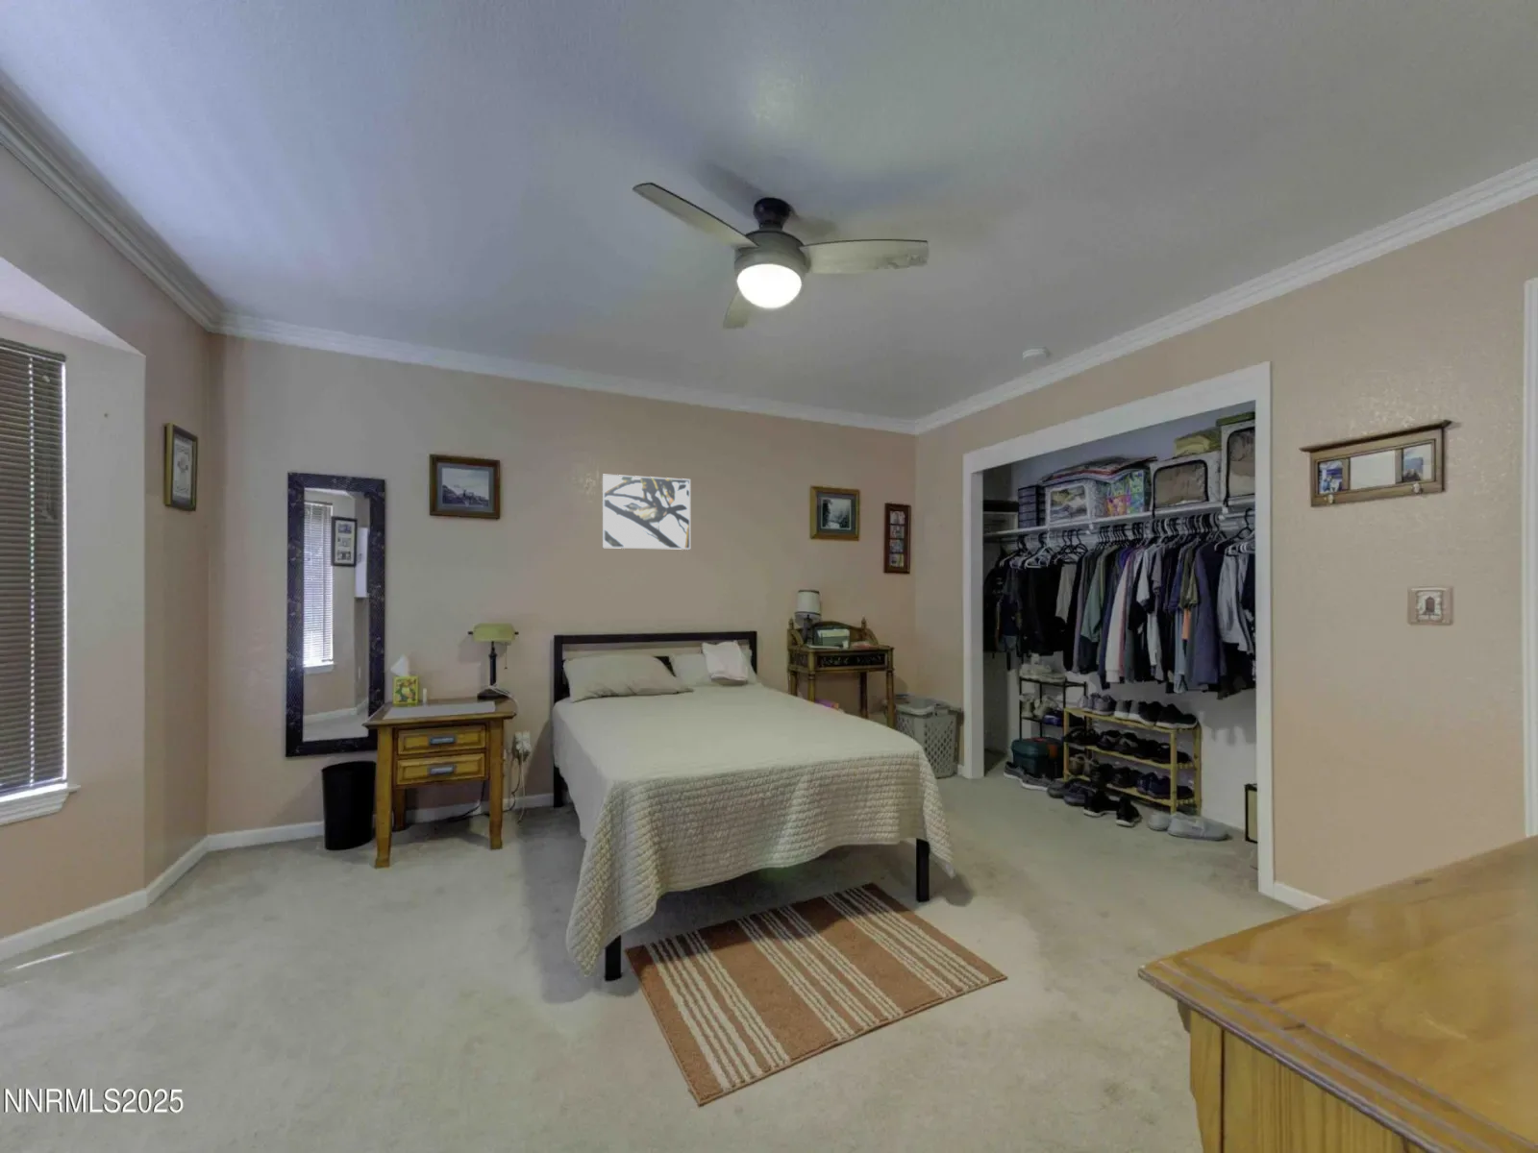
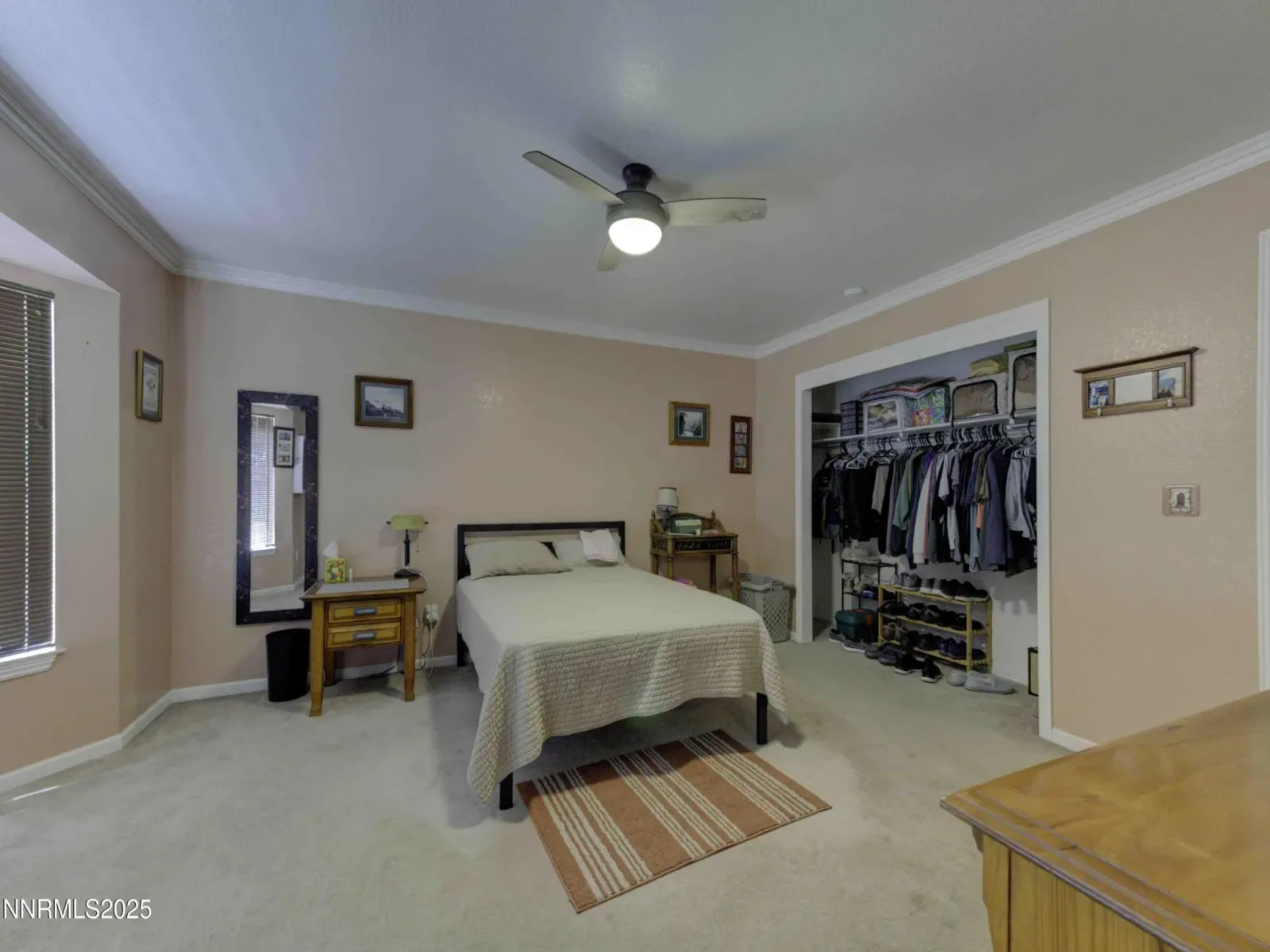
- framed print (647, 512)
